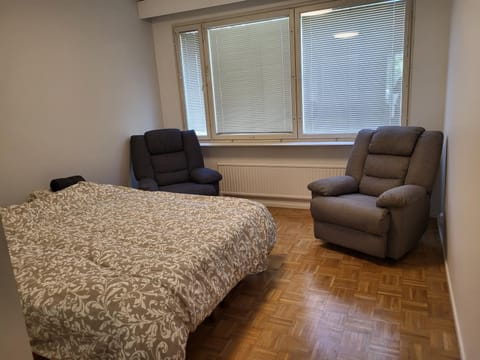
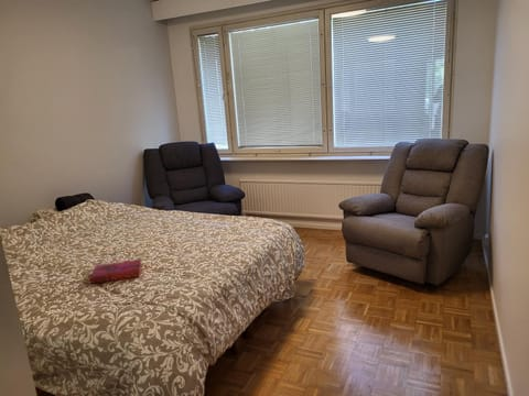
+ hardback book (117, 271)
